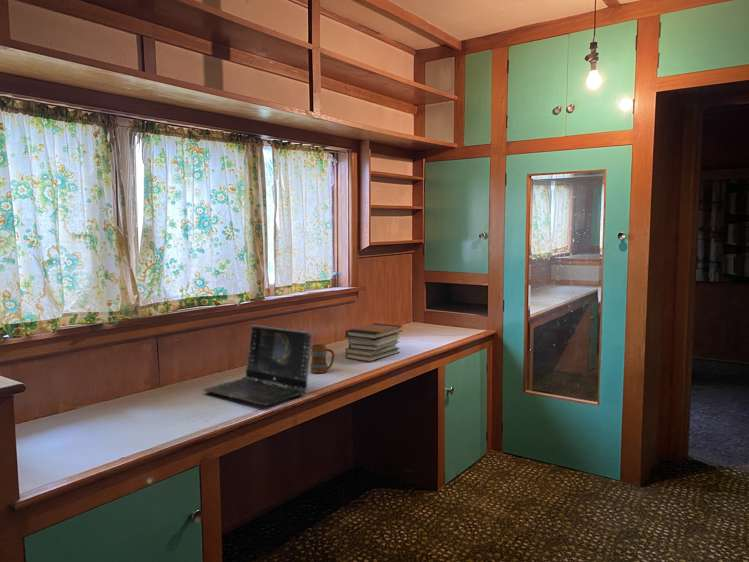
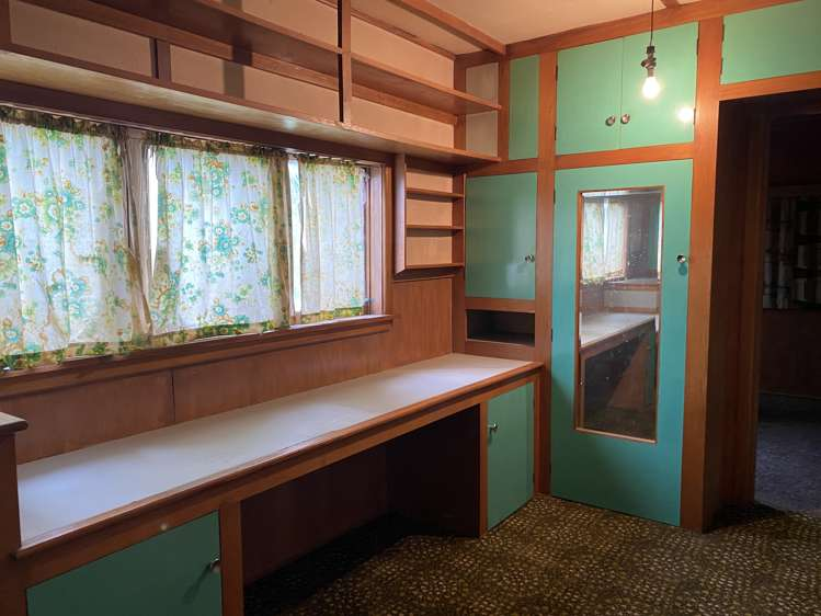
- book stack (374, 341)
- laptop computer (257, 363)
- mug (322, 358)
